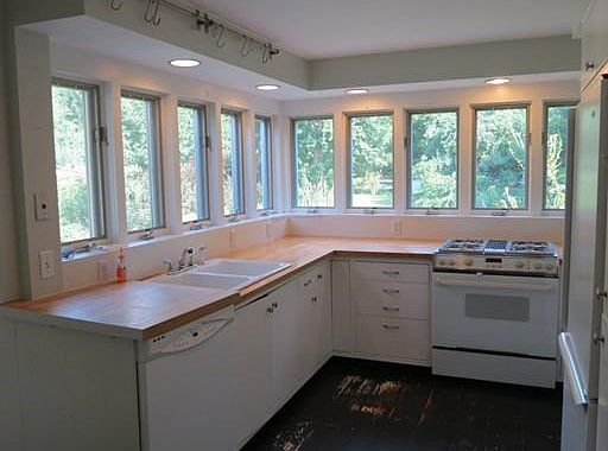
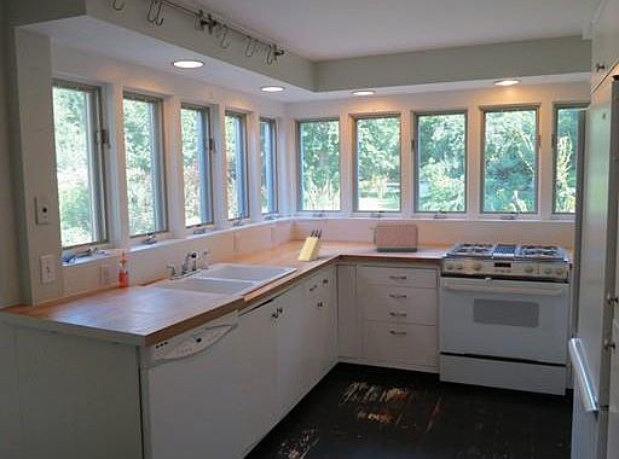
+ toaster (393, 237)
+ knife block (311, 244)
